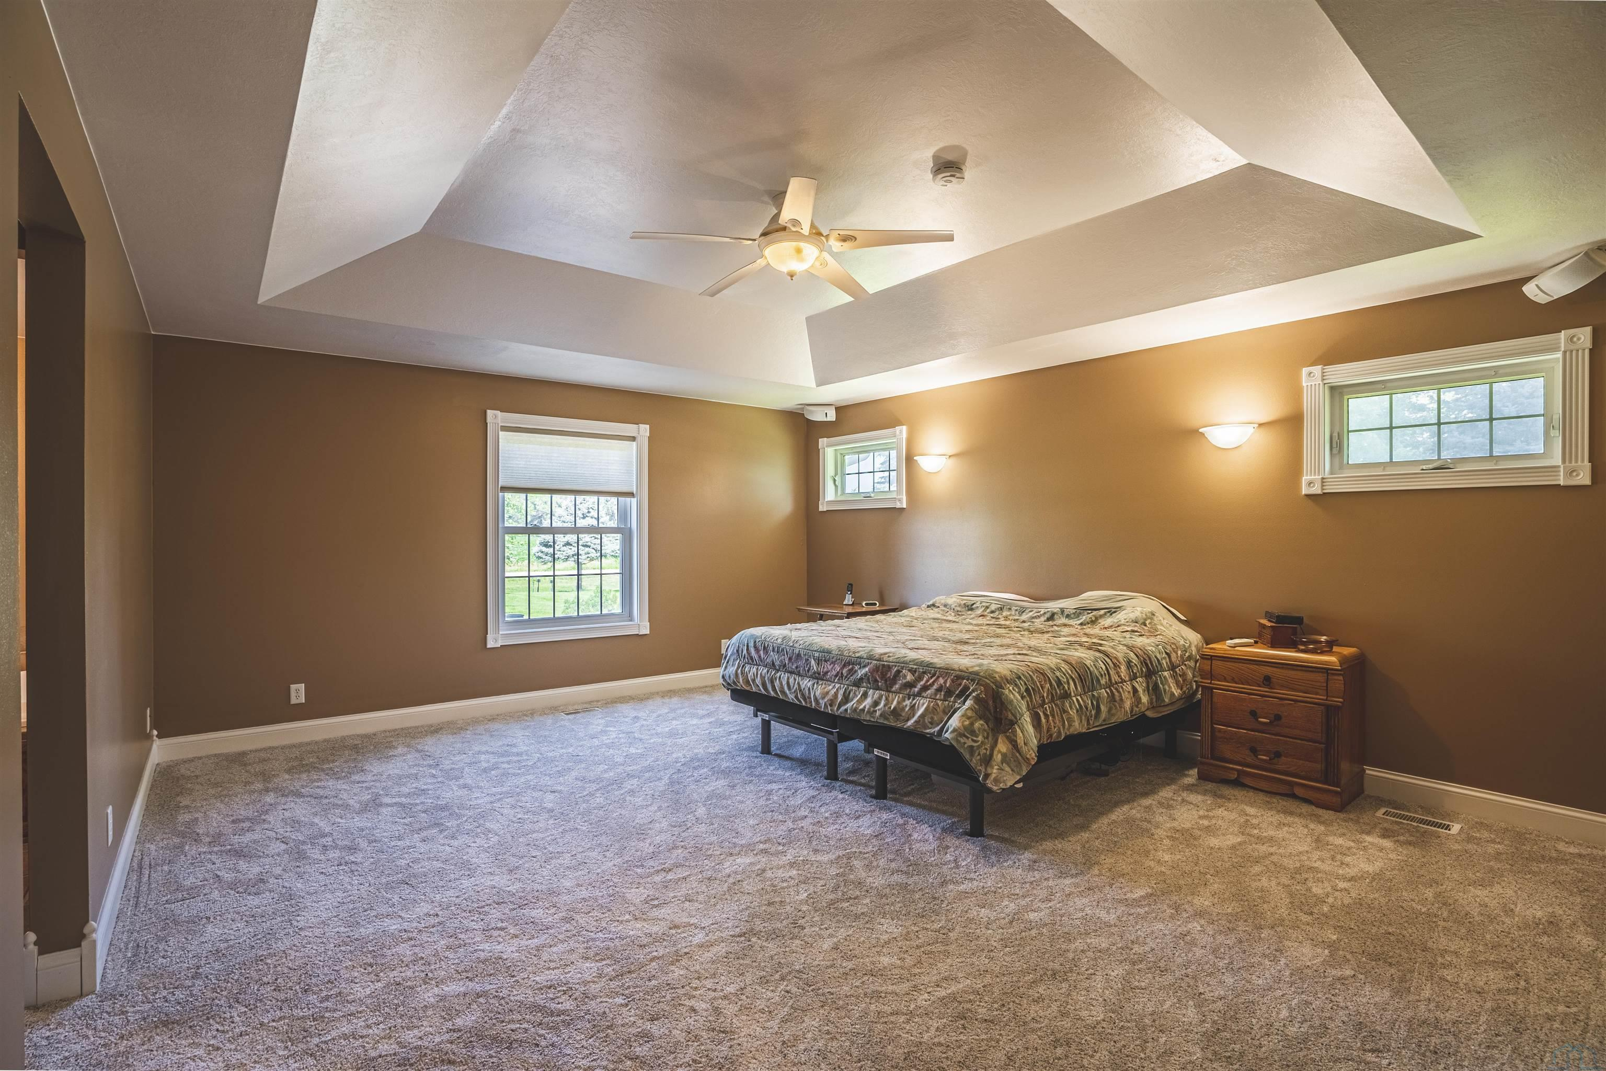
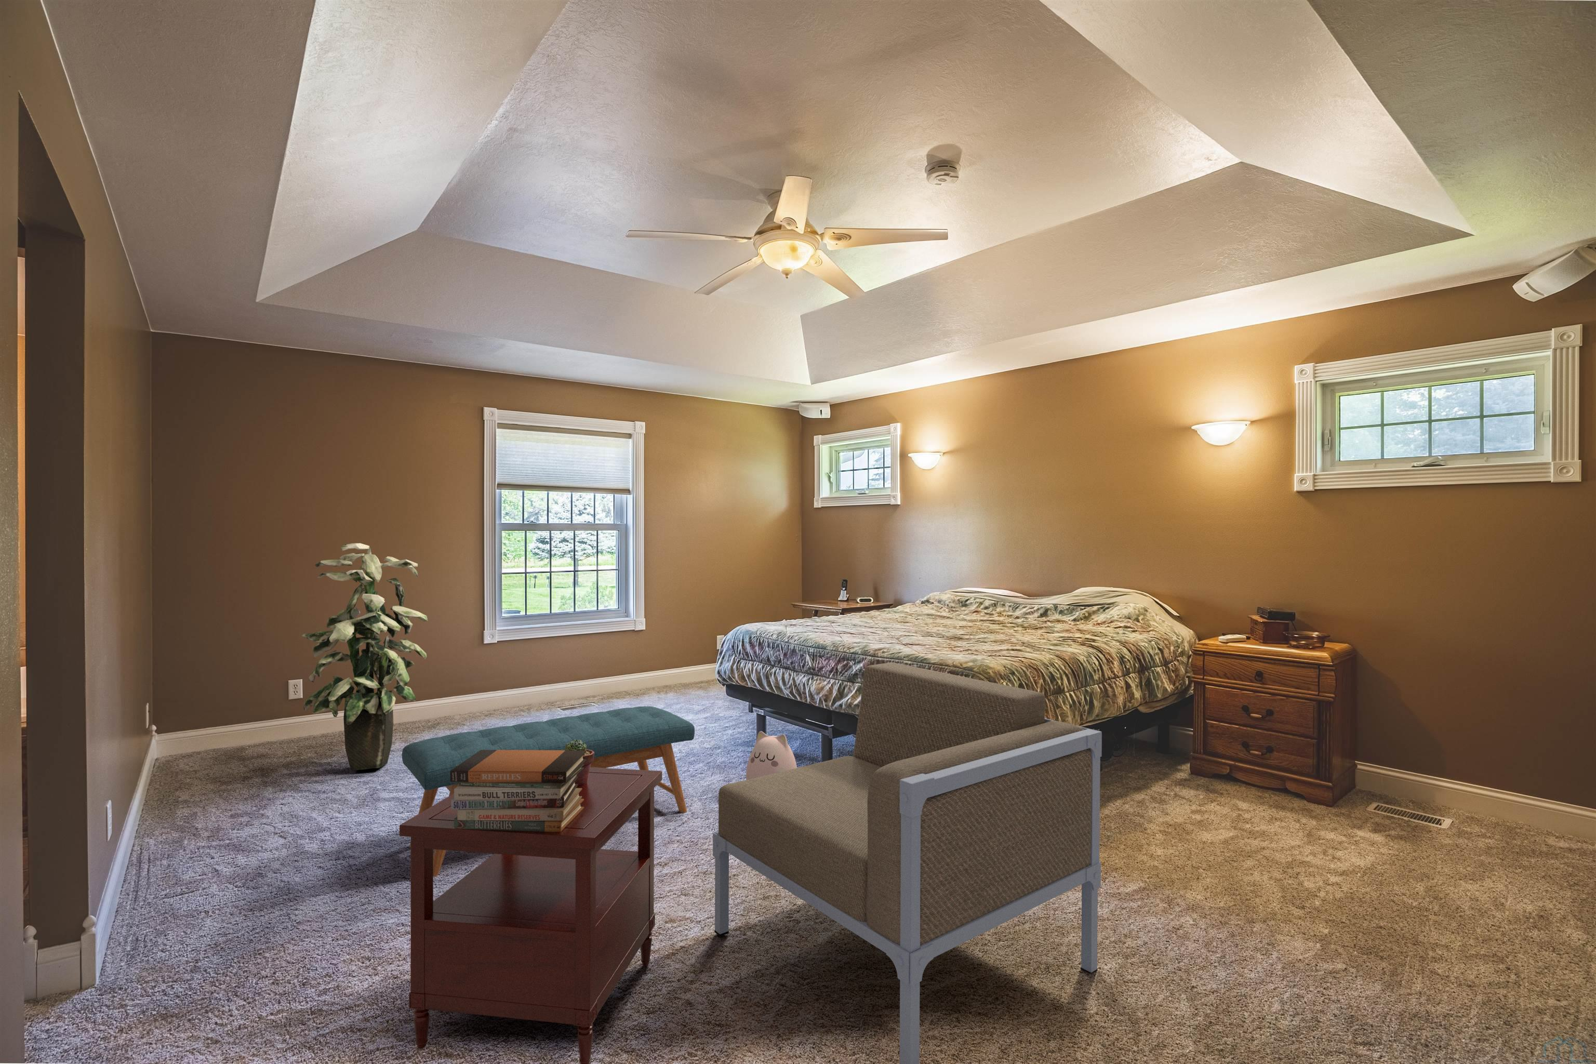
+ side table (544, 898)
+ plush toy (772, 764)
+ indoor plant (363, 654)
+ bench (557, 749)
+ armchair (898, 823)
+ book stack (520, 788)
+ potted succulent (583, 759)
